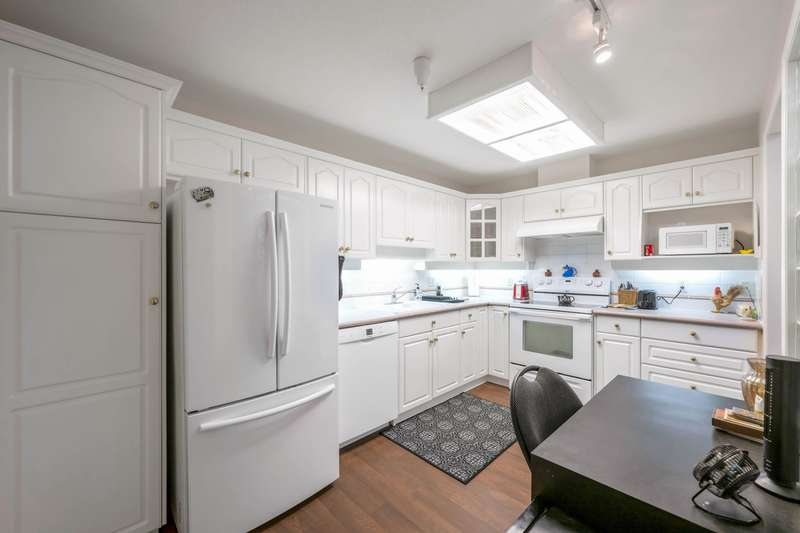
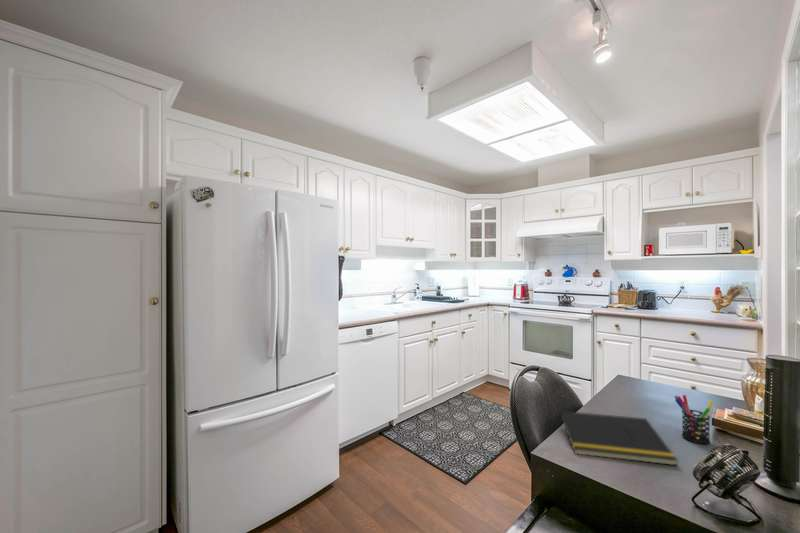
+ pen holder (696, 418)
+ notepad (612, 435)
